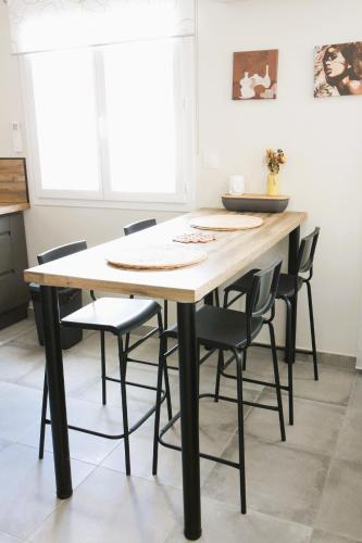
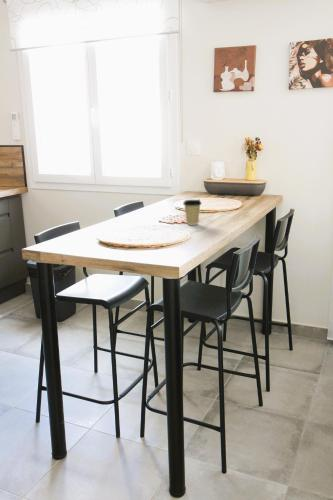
+ coffee cup (192, 212)
